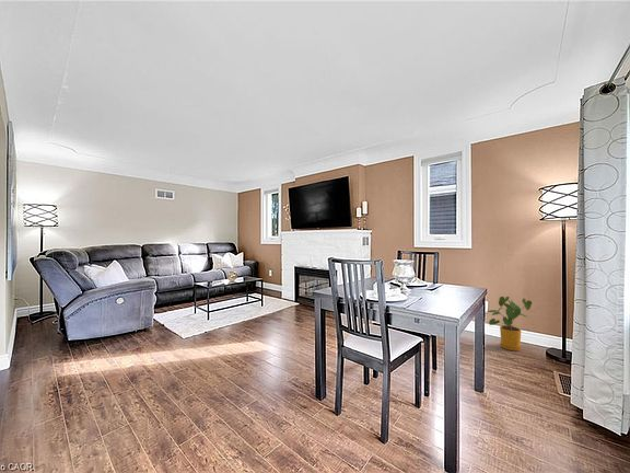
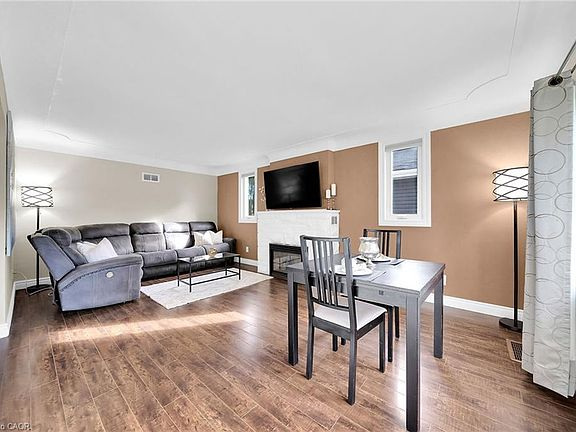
- house plant (509, 322)
